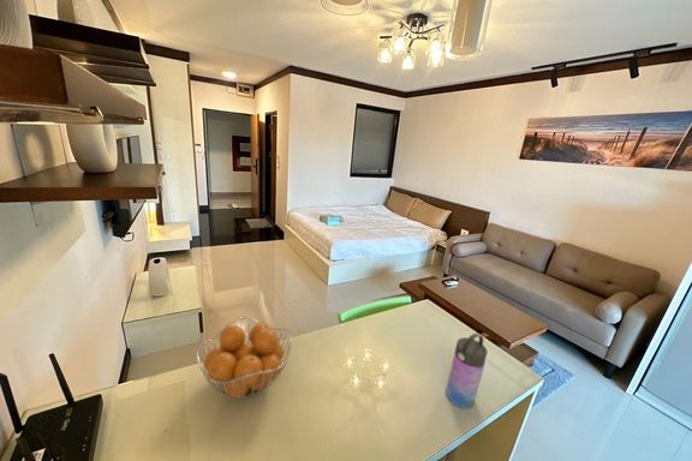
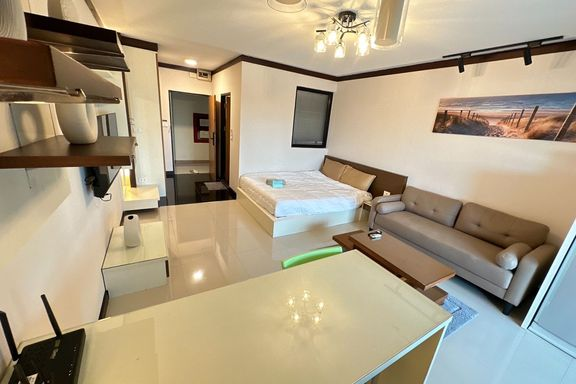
- water bottle (466, 366)
- fruit basket (246, 358)
